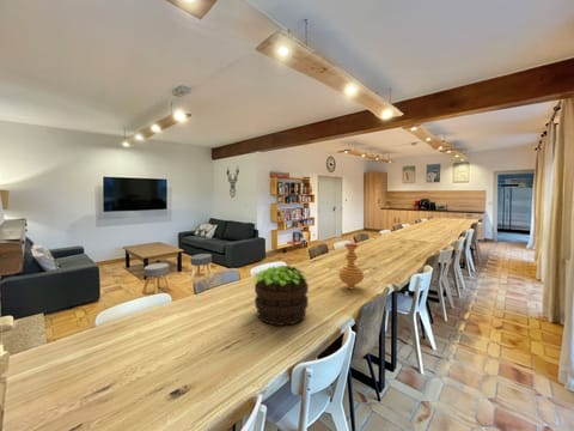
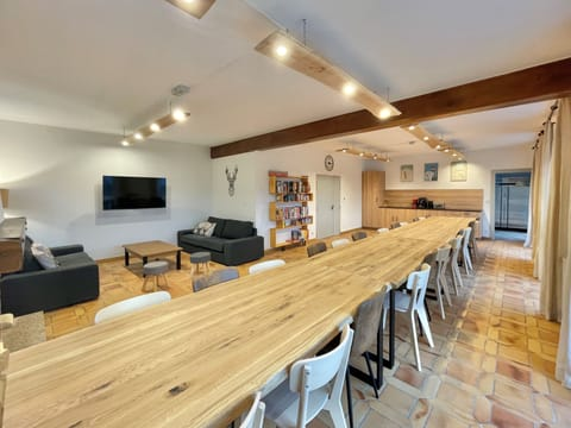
- vase (350, 266)
- potted plant (281, 290)
